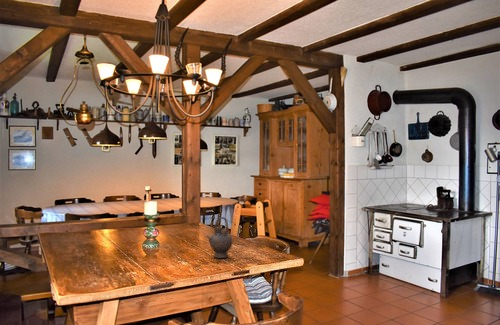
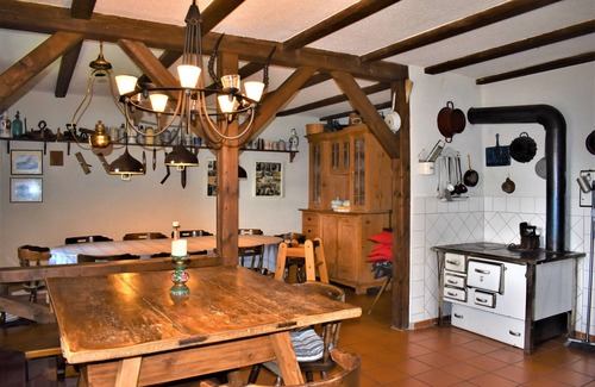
- teapot (218, 237)
